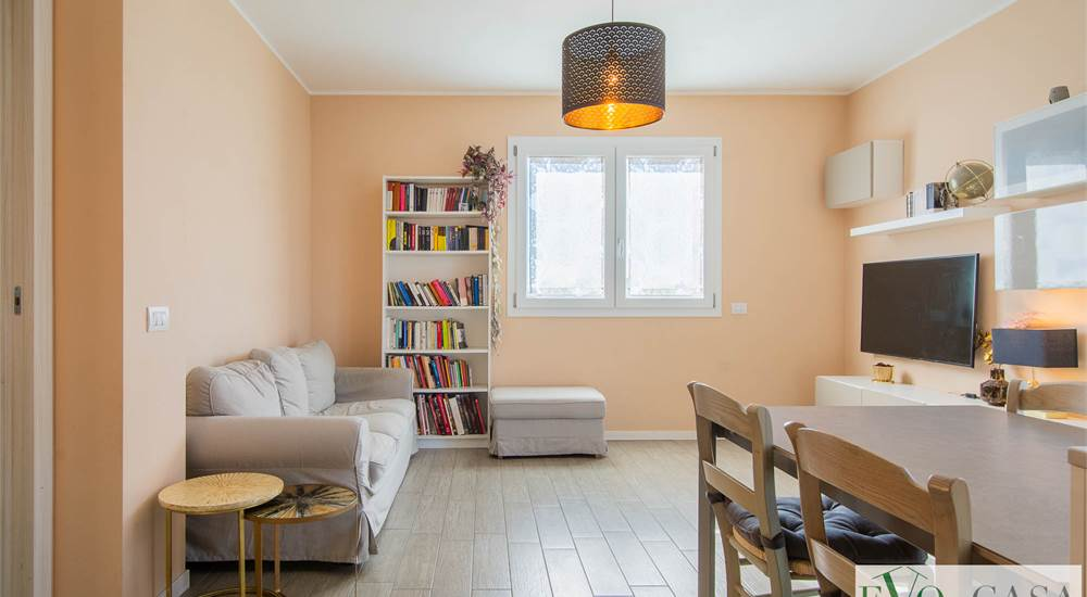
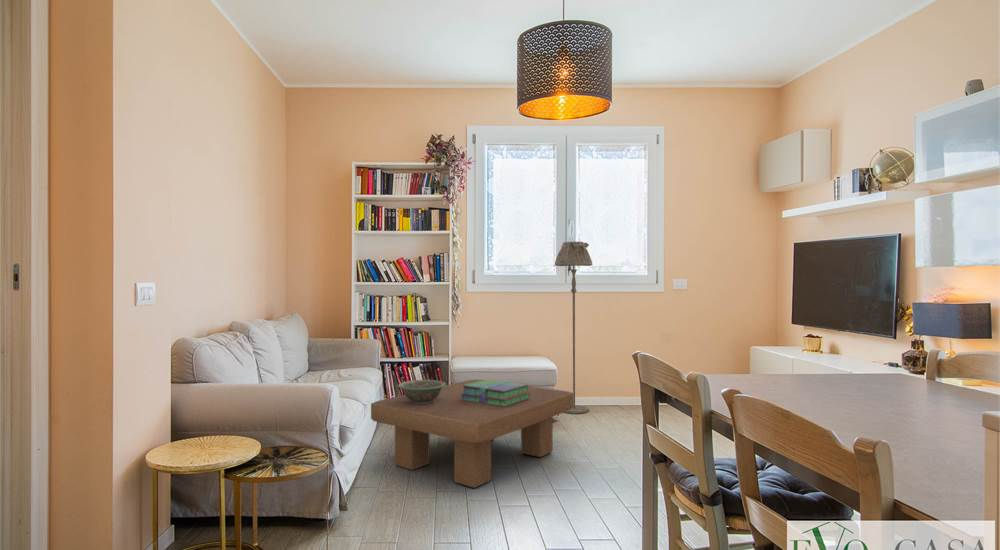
+ floor lamp (573, 326)
+ coffee table (476, 428)
+ decorative bowl (422, 392)
+ stack of books (495, 391)
